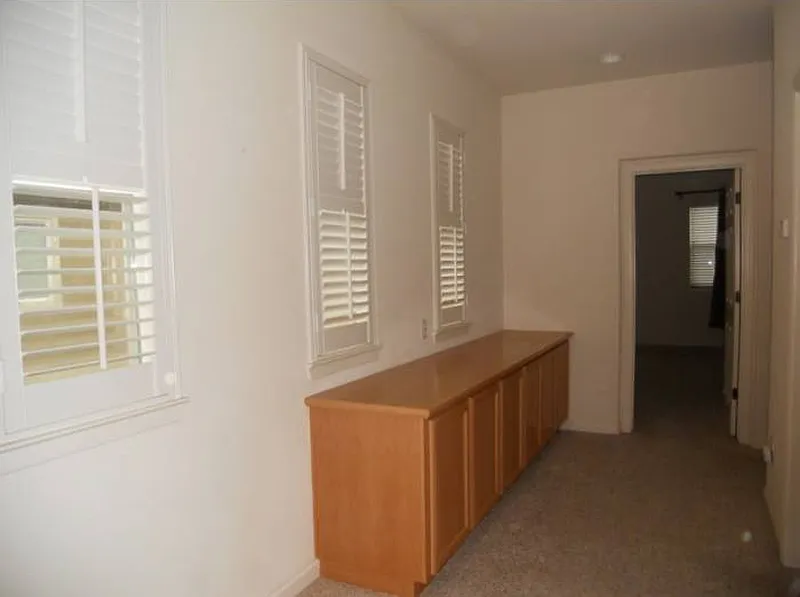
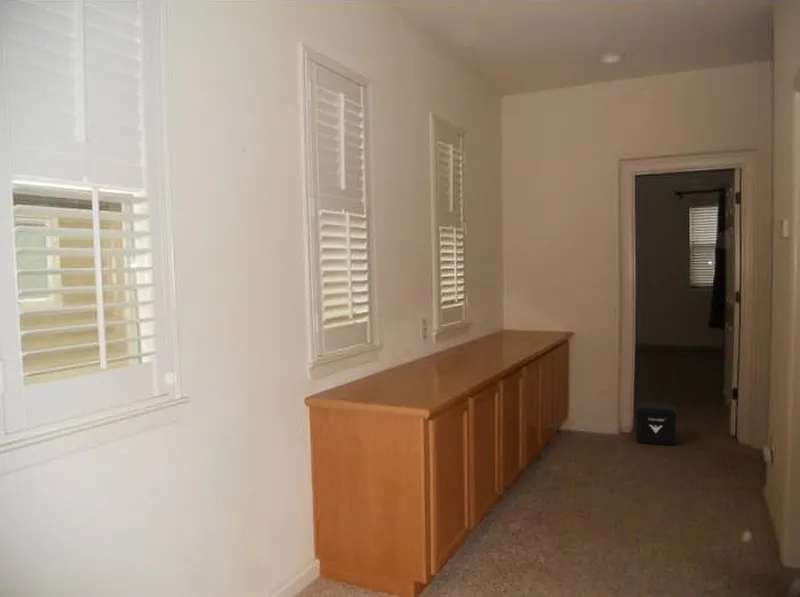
+ air purifier (655, 423)
